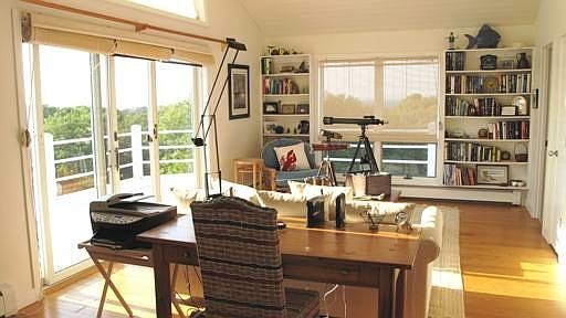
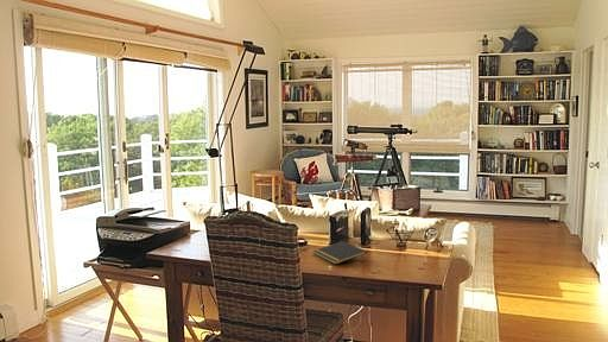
+ notepad (338, 252)
